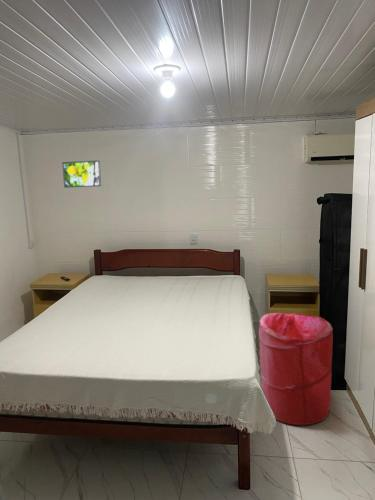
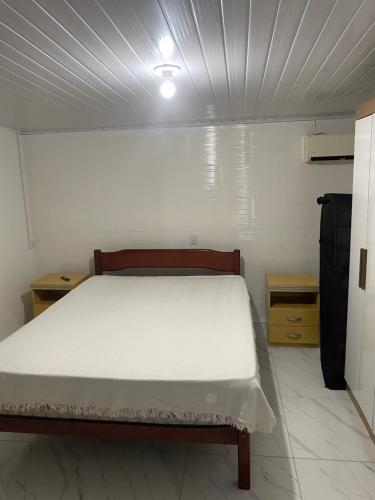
- laundry hamper (294, 364)
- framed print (81, 174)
